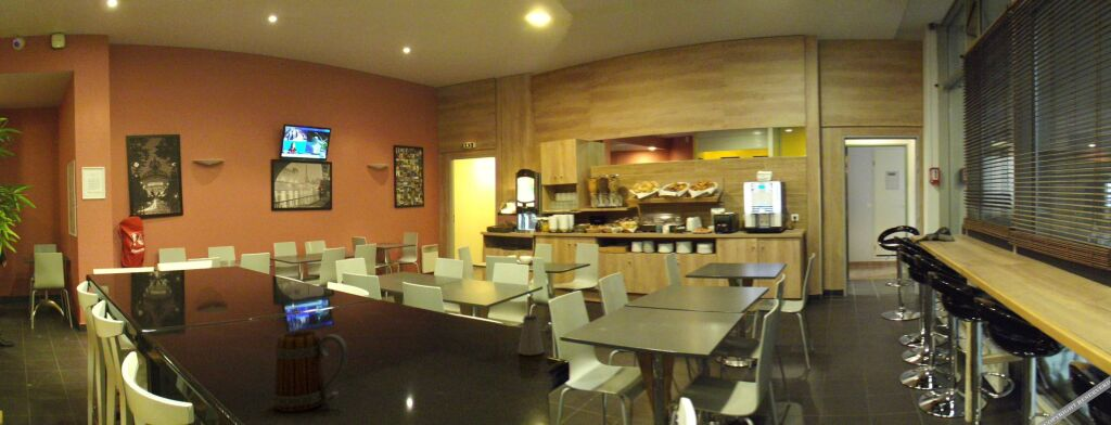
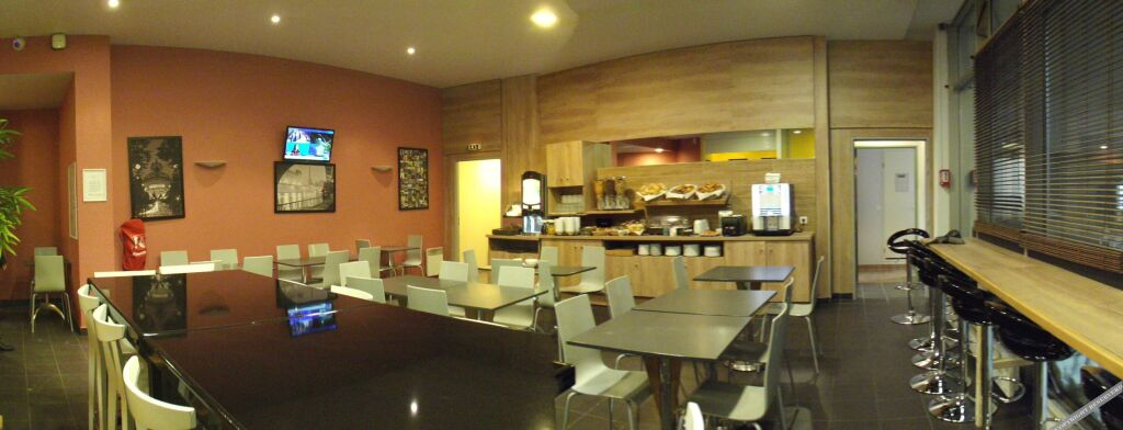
- mug (310, 369)
- saltshaker (531, 334)
